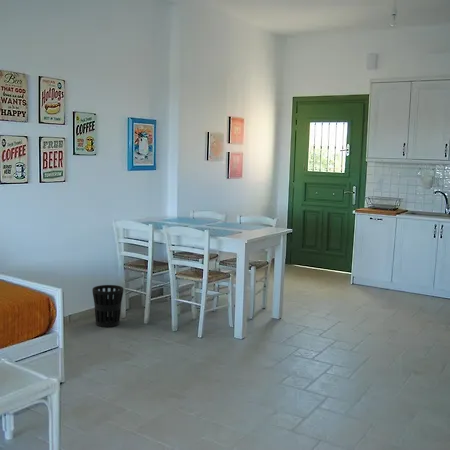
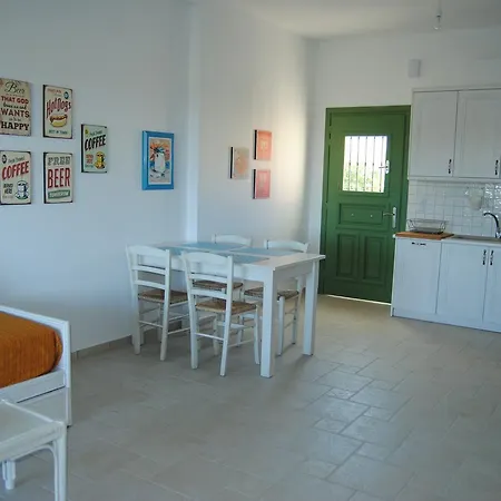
- wastebasket (107, 305)
